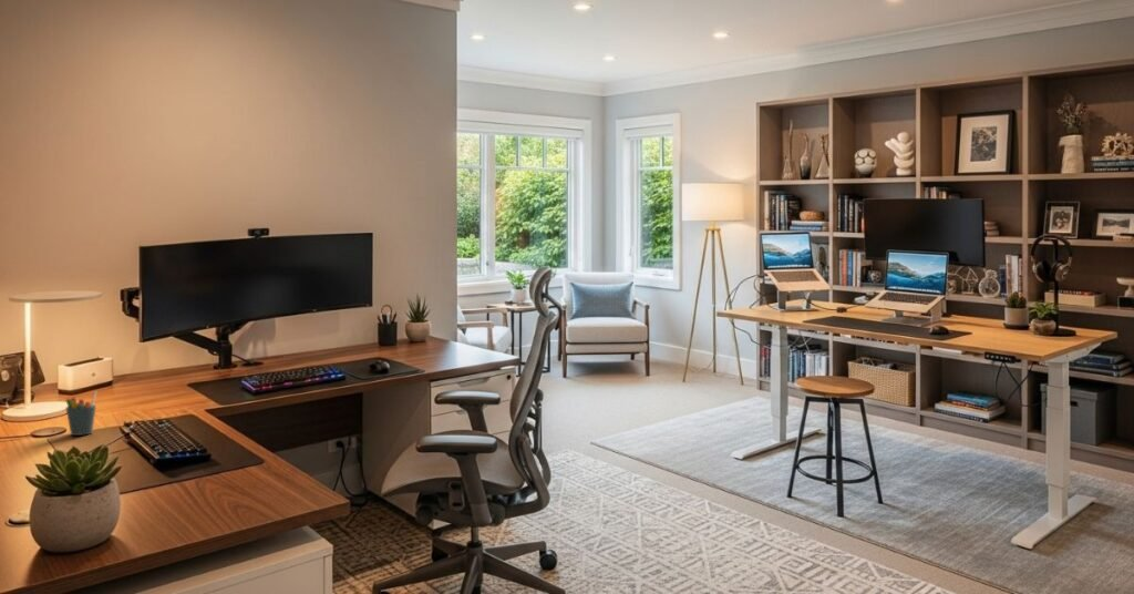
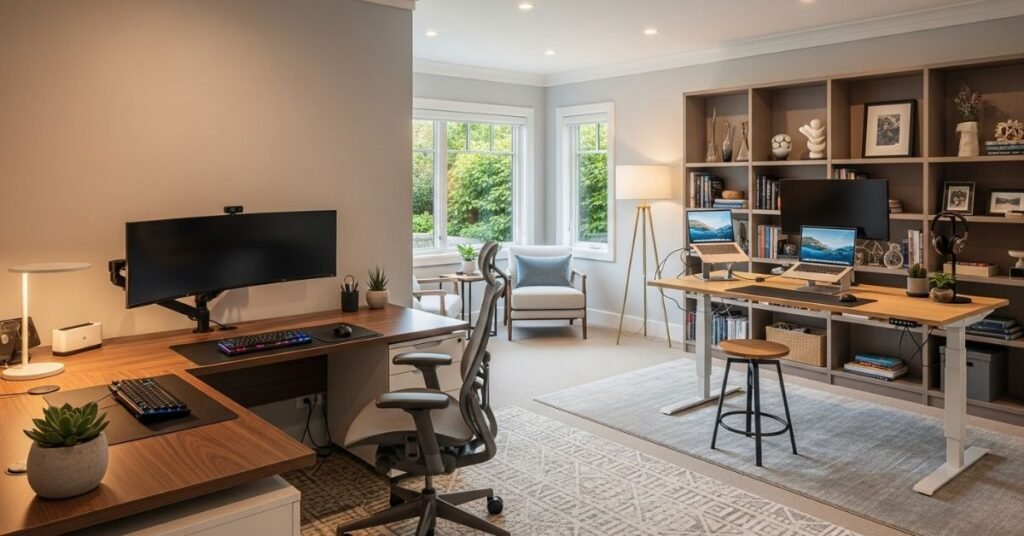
- pen holder (81, 412)
